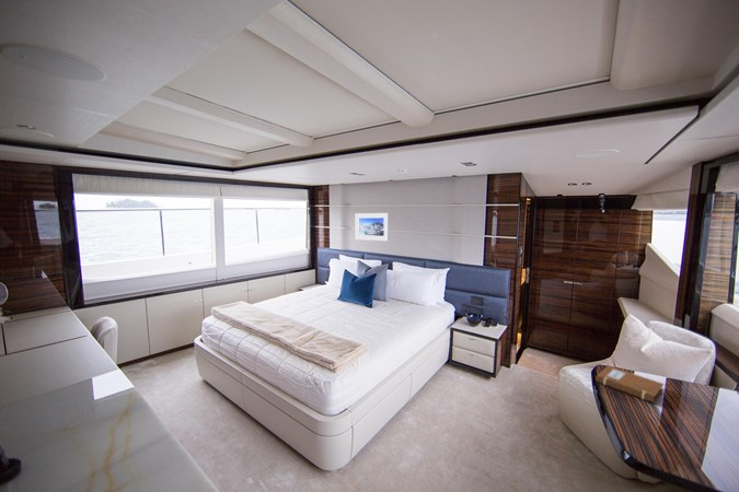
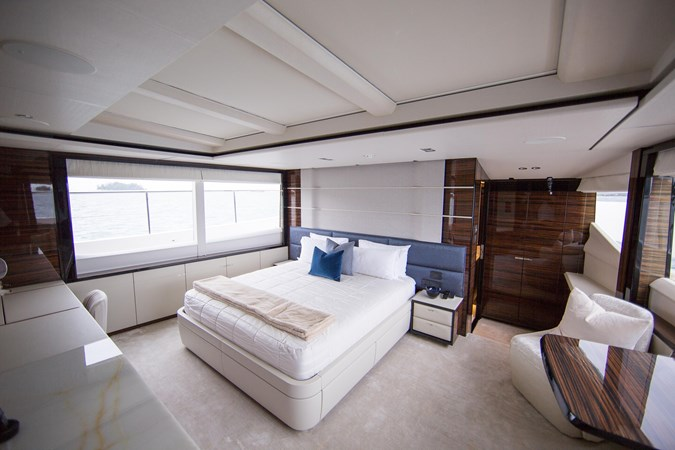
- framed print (371, 226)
- notebook (626, 382)
